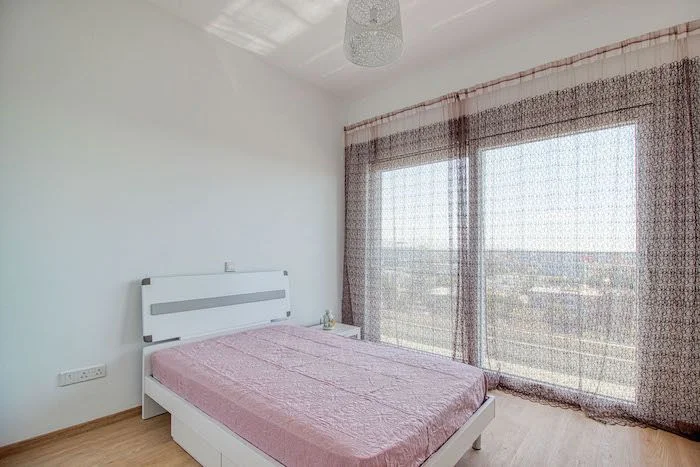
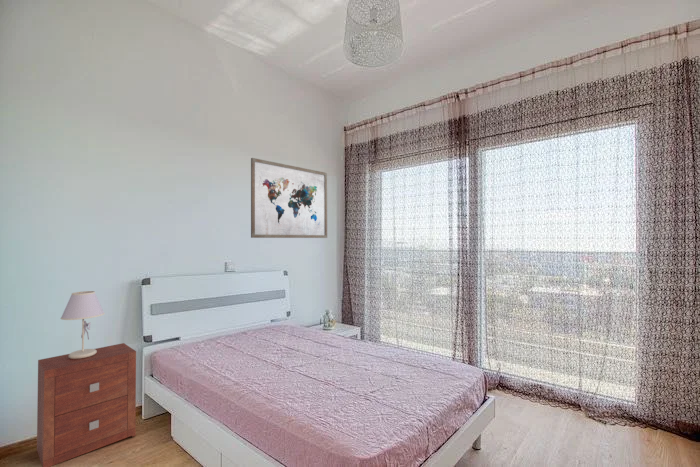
+ table lamp (83, 323)
+ wall art (292, 201)
+ nightstand (88, 399)
